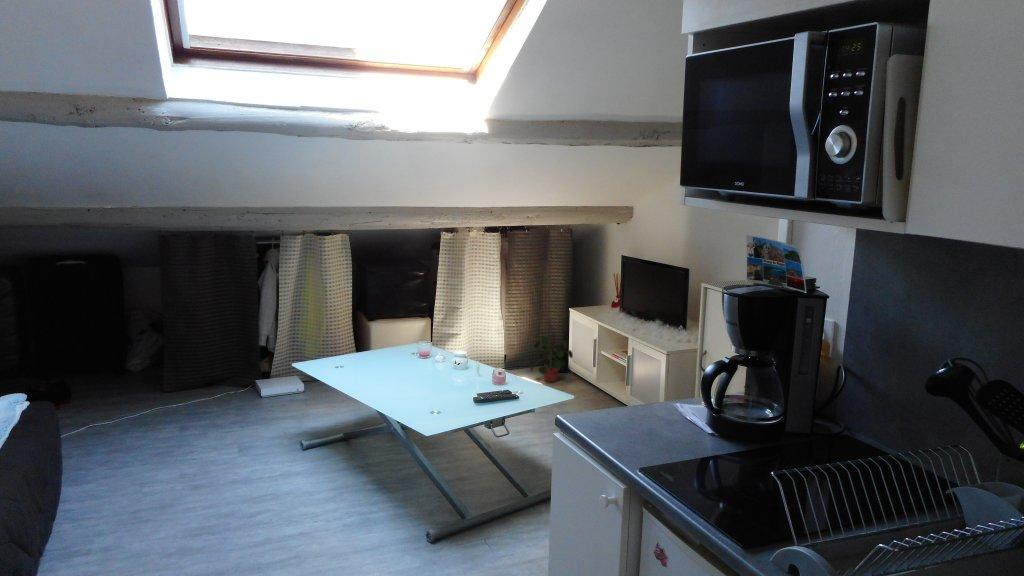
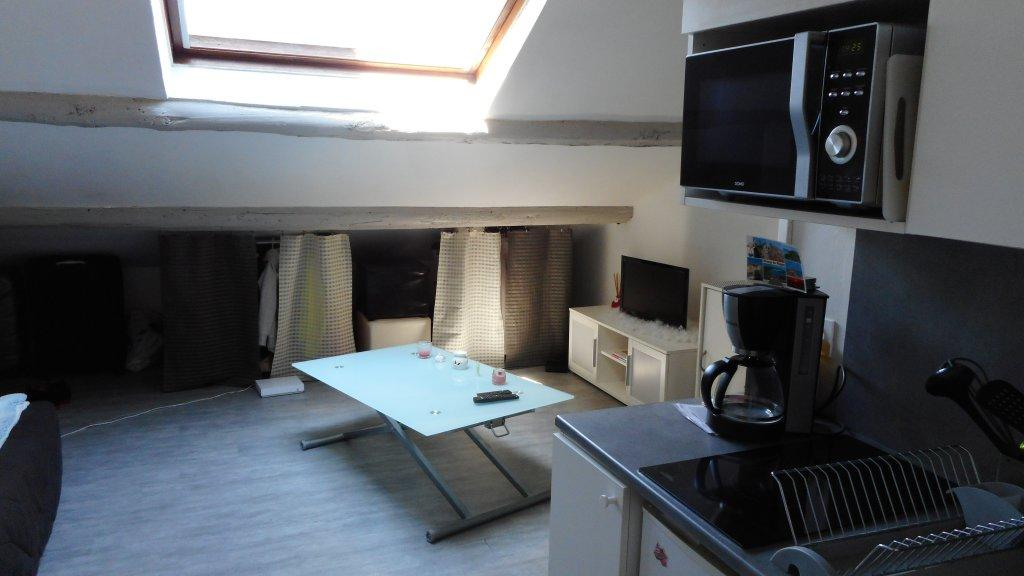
- potted plant (551, 358)
